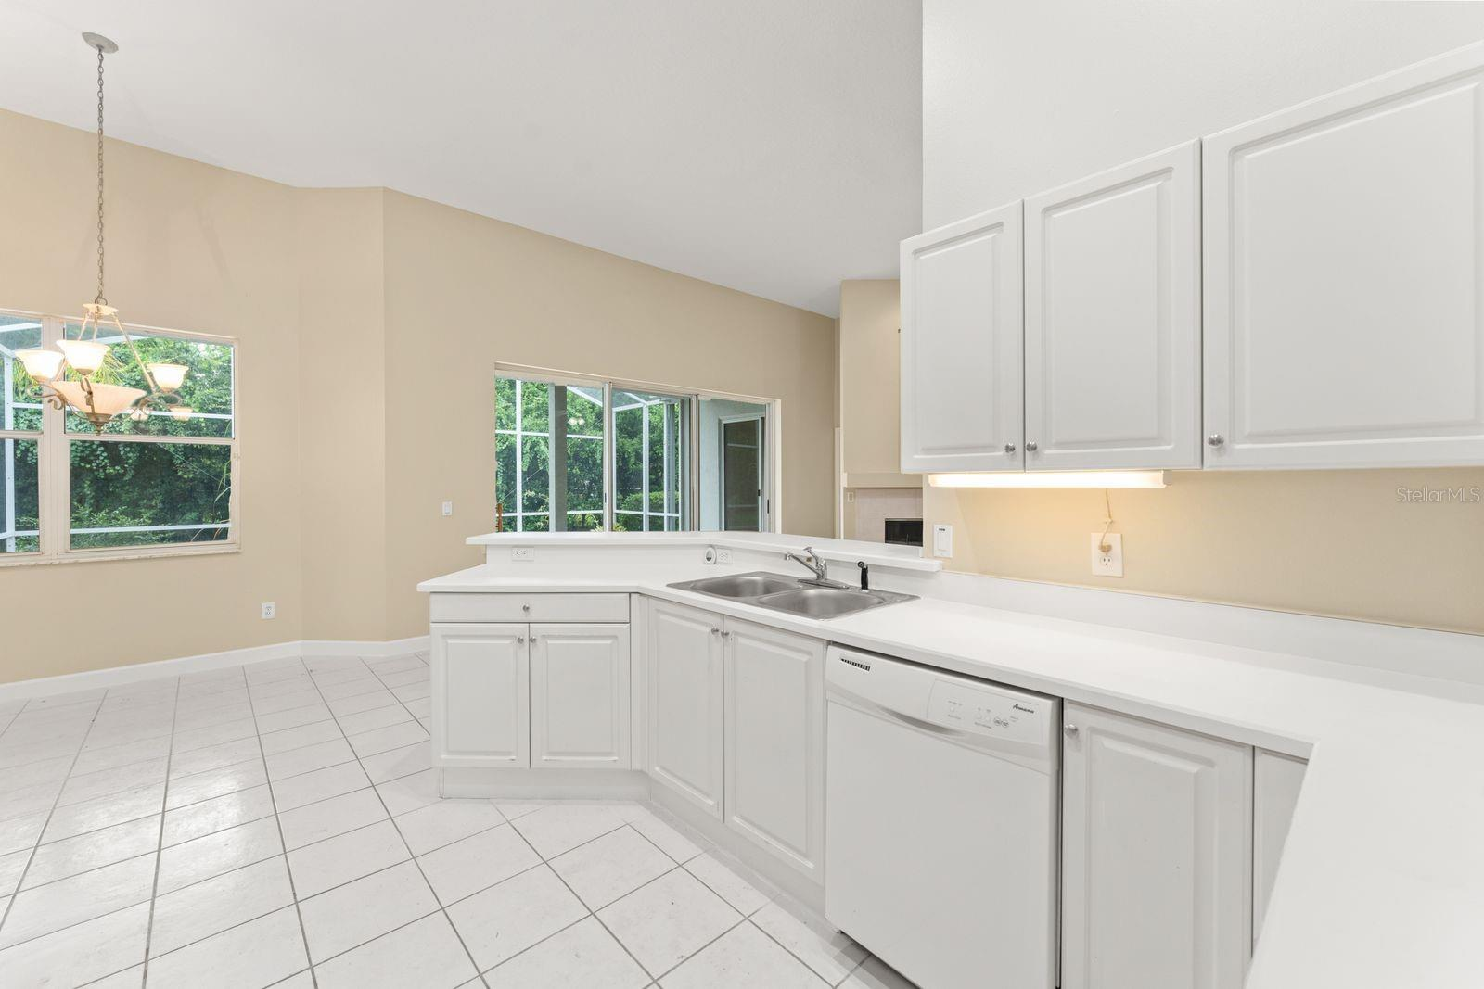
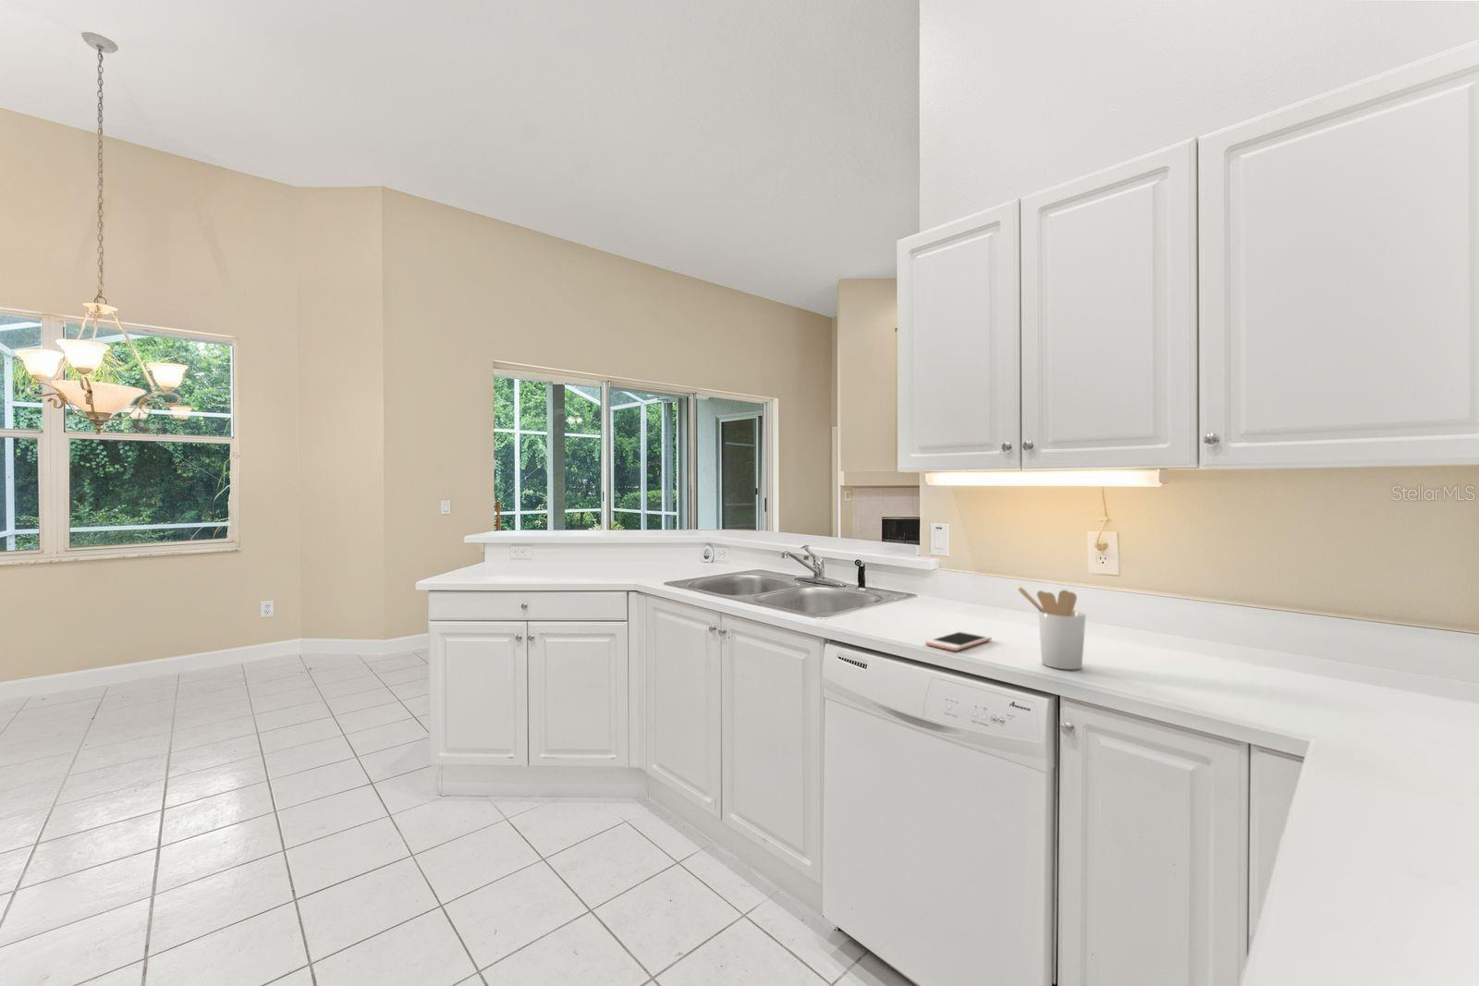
+ utensil holder (1049, 625)
+ cell phone (958, 640)
